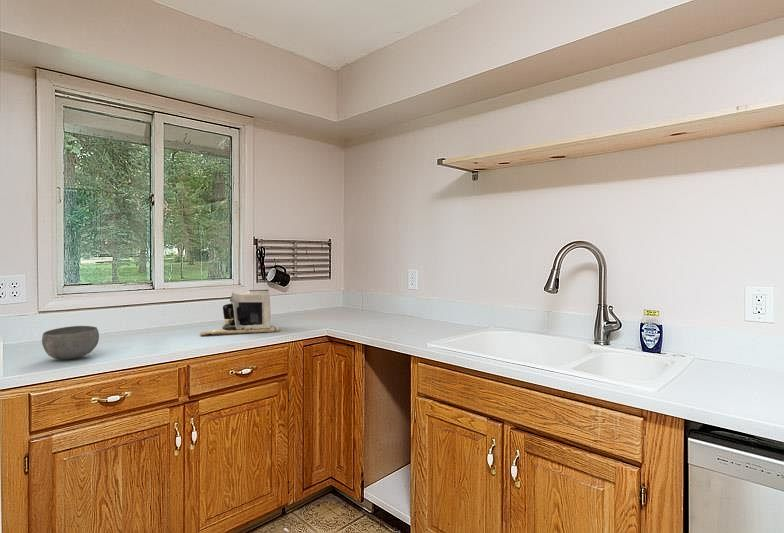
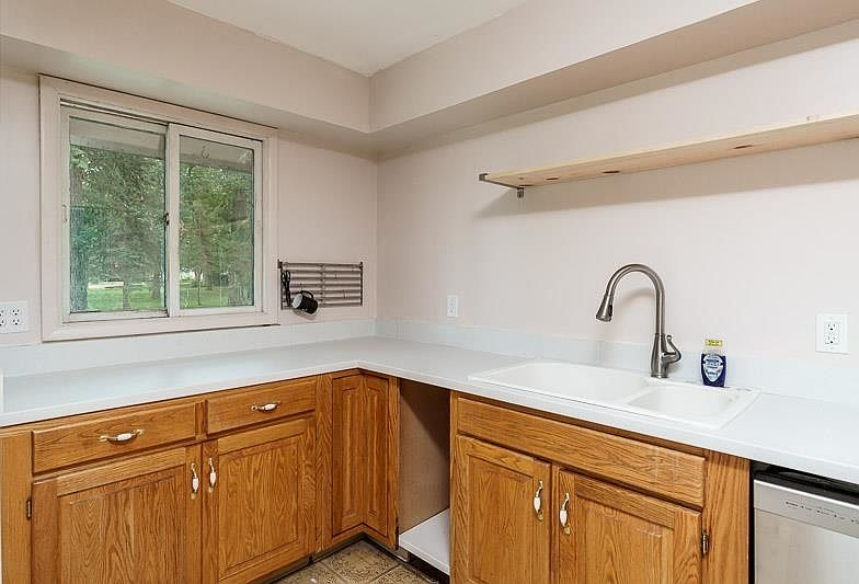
- coffee maker (244, 310)
- bowl (71, 343)
